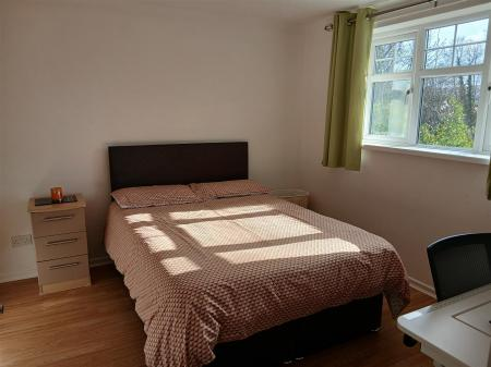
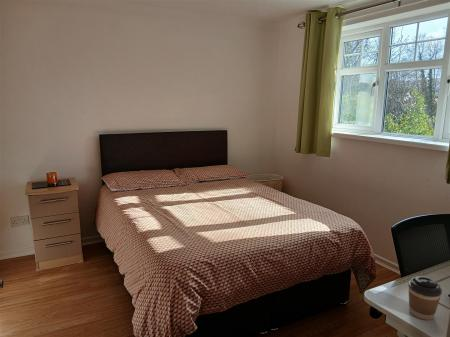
+ coffee cup (423, 295)
